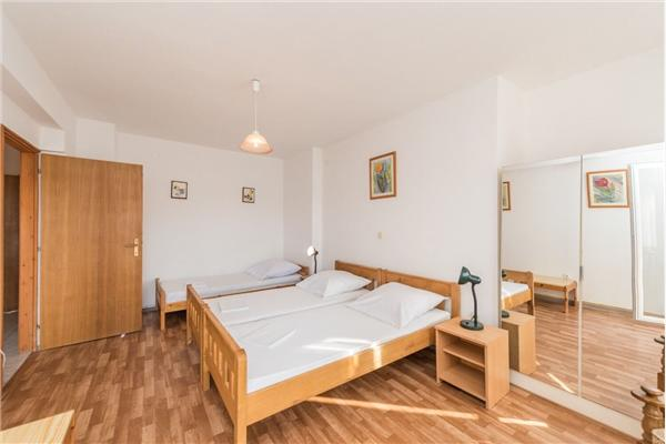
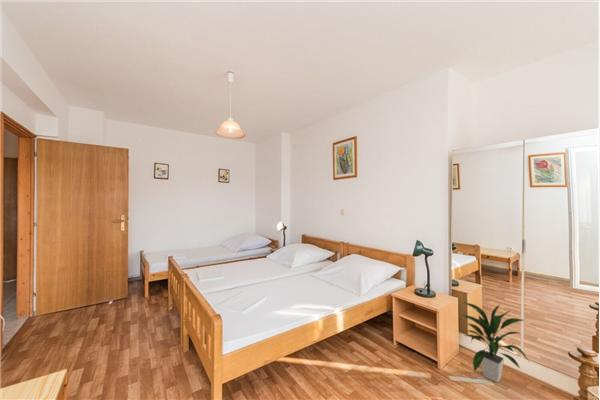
+ indoor plant (489, 339)
